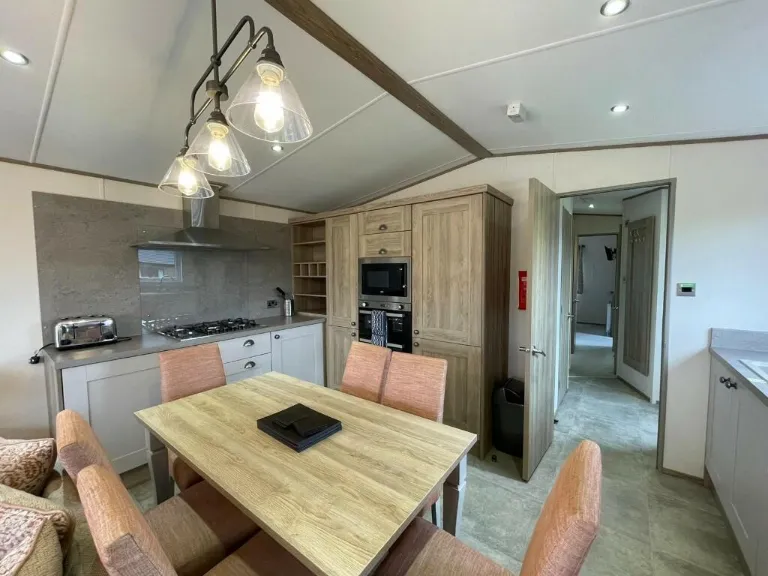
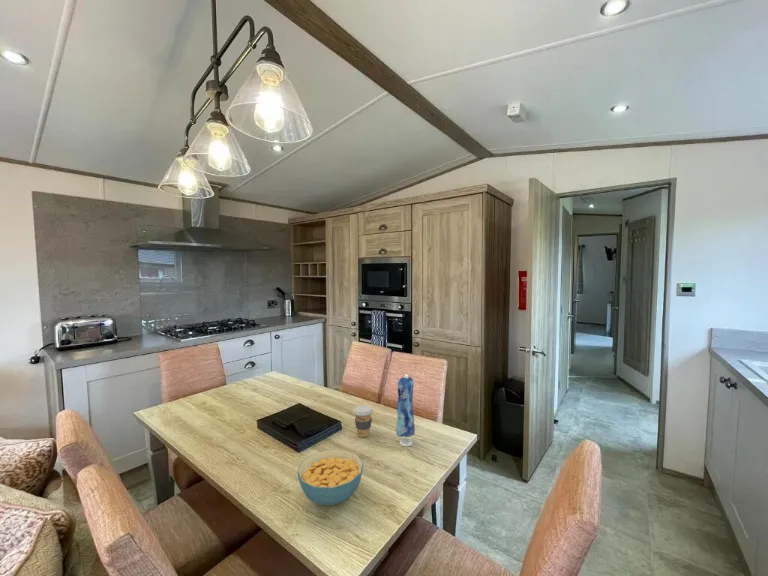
+ coffee cup (363, 421)
+ dress (405, 408)
+ cereal bowl (331, 482)
